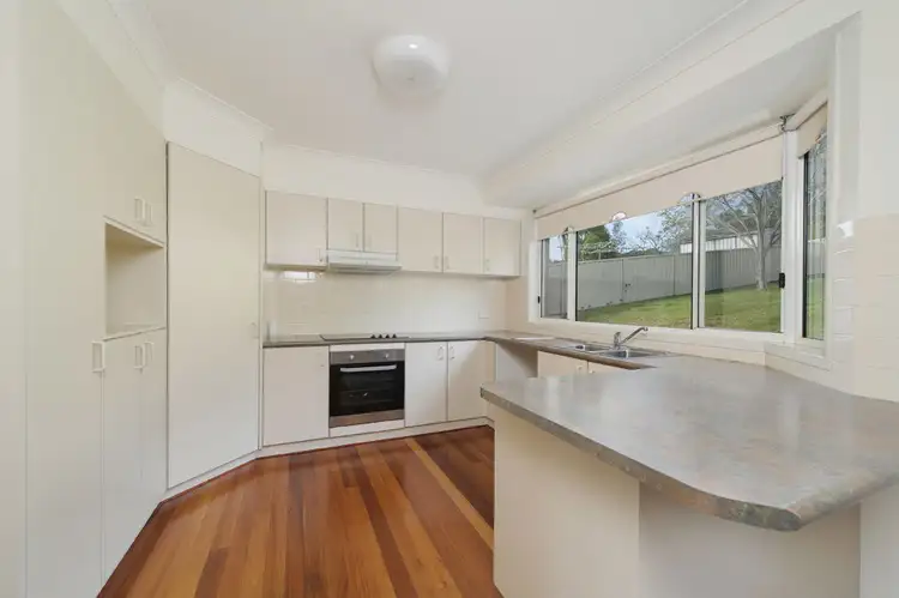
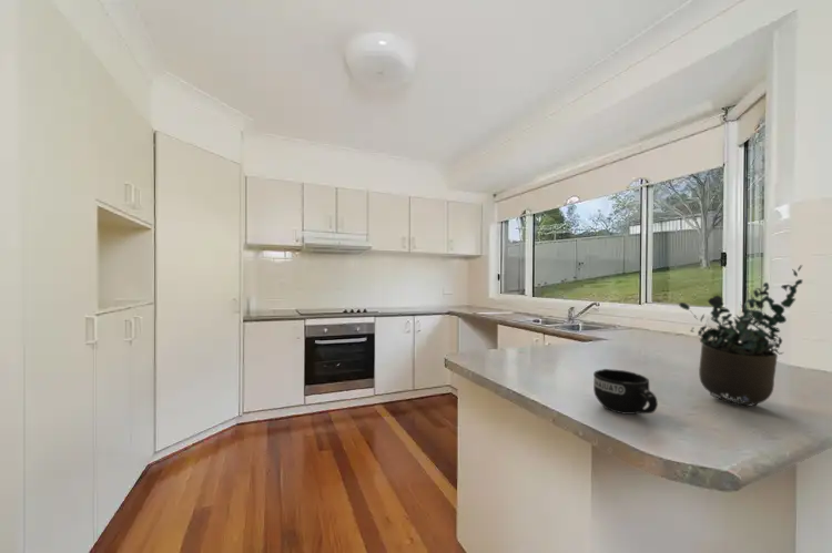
+ mug (625, 393)
+ potted plant (747, 334)
